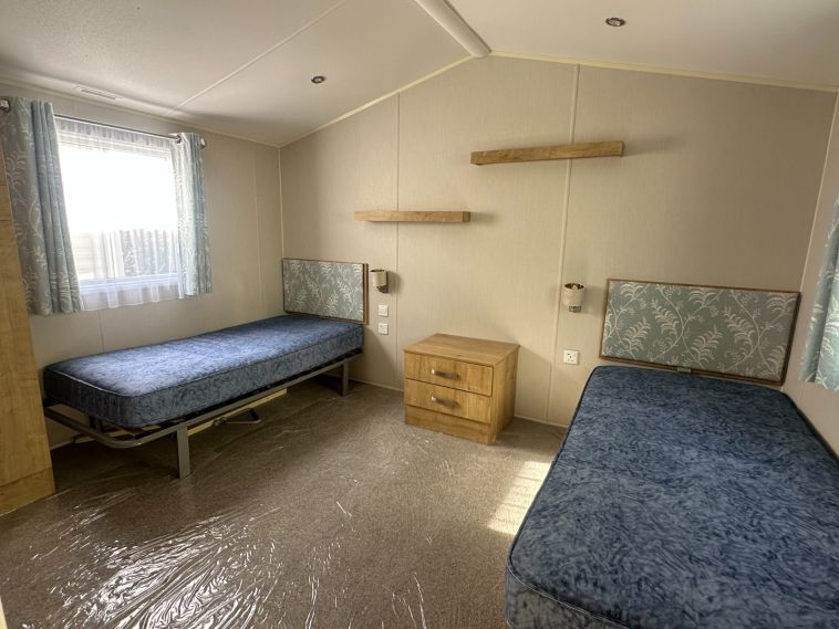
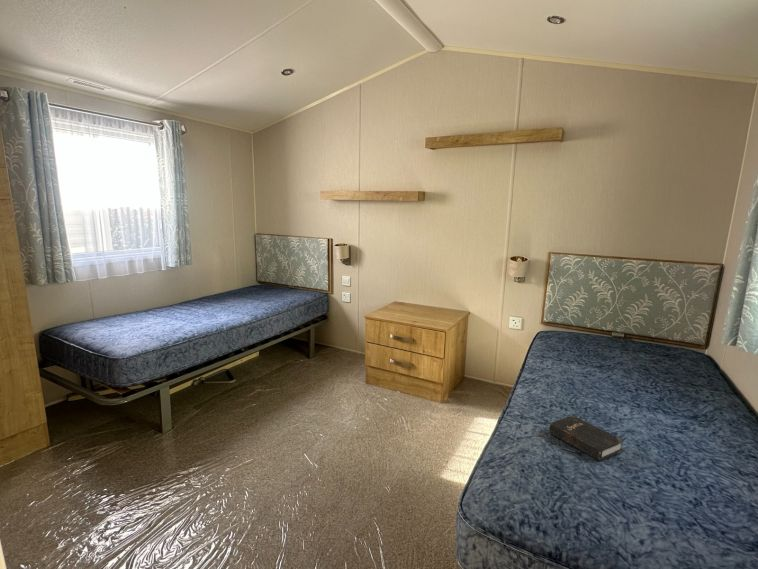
+ hardback book (584, 436)
